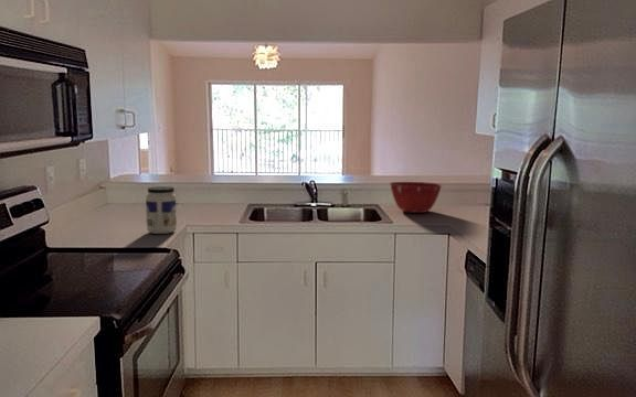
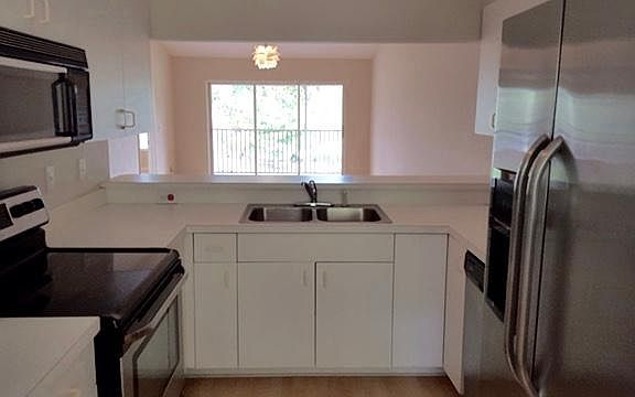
- jar (161, 210)
- mixing bowl (414, 197)
